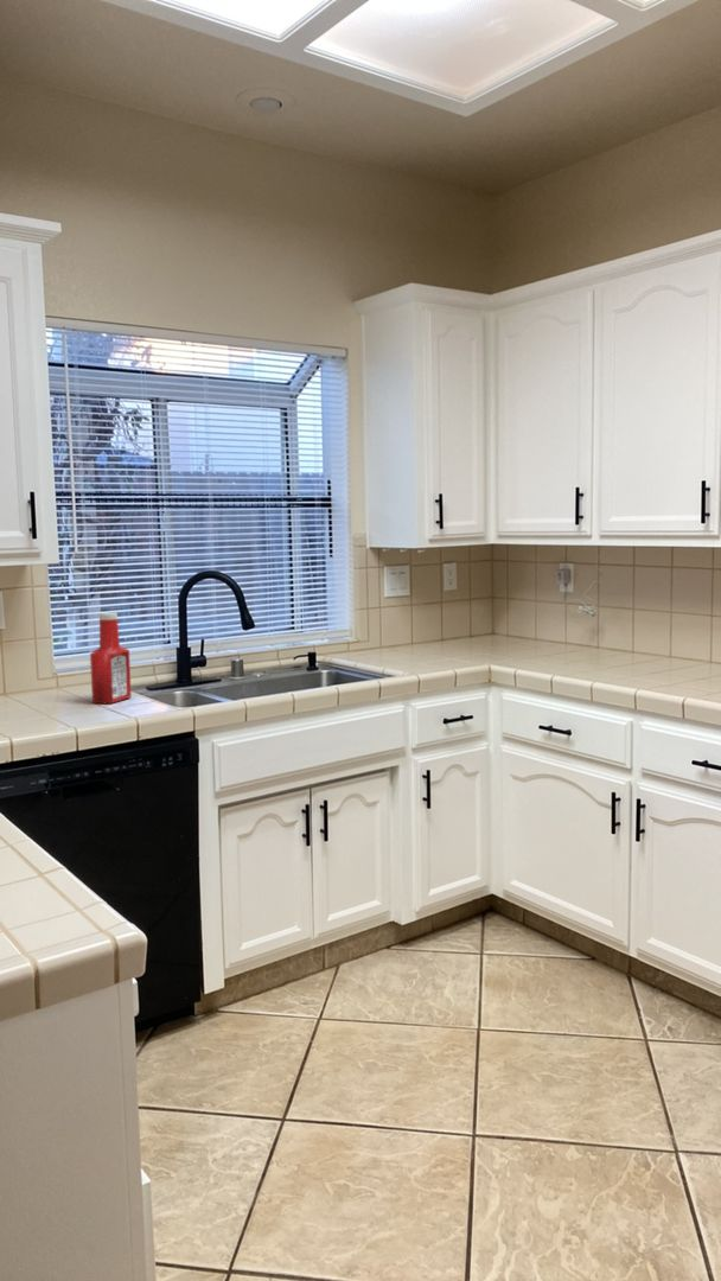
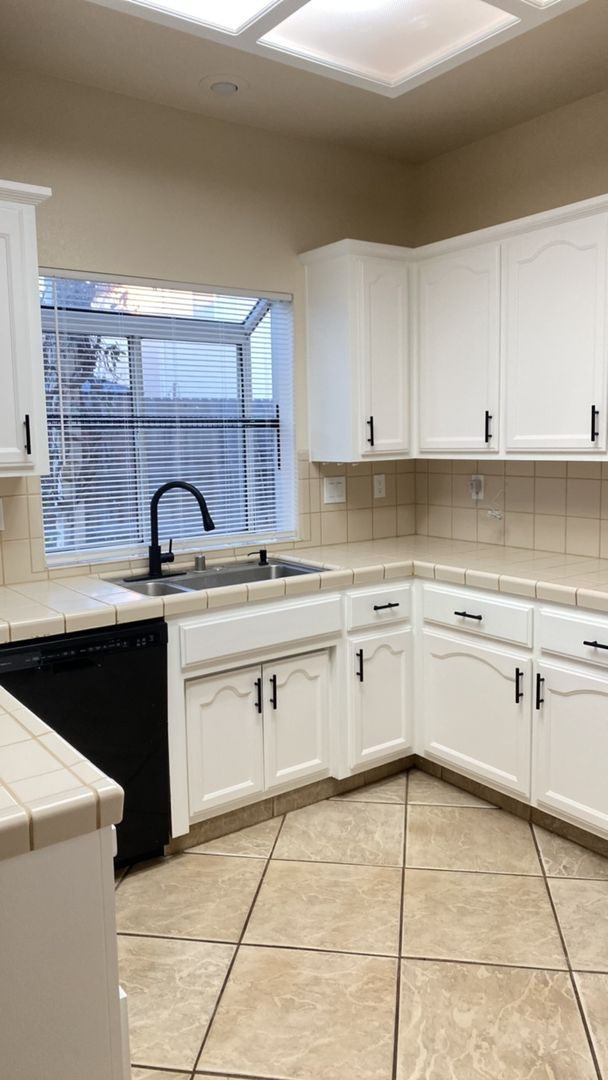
- soap bottle (109, 656)
